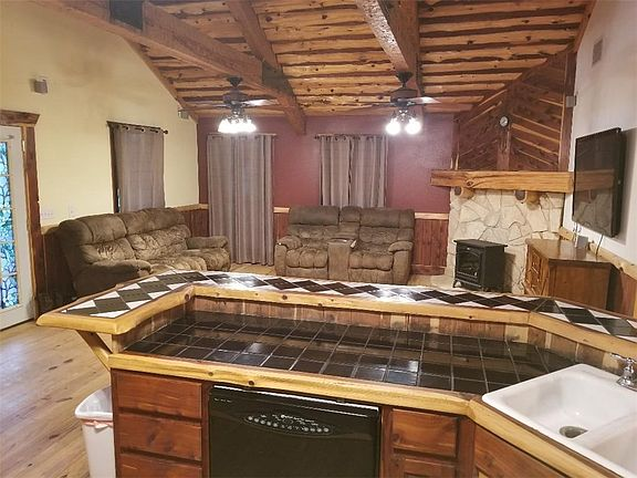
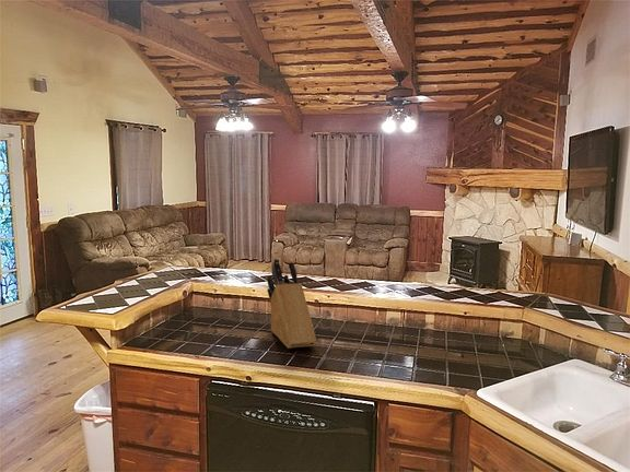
+ knife block (289, 299)
